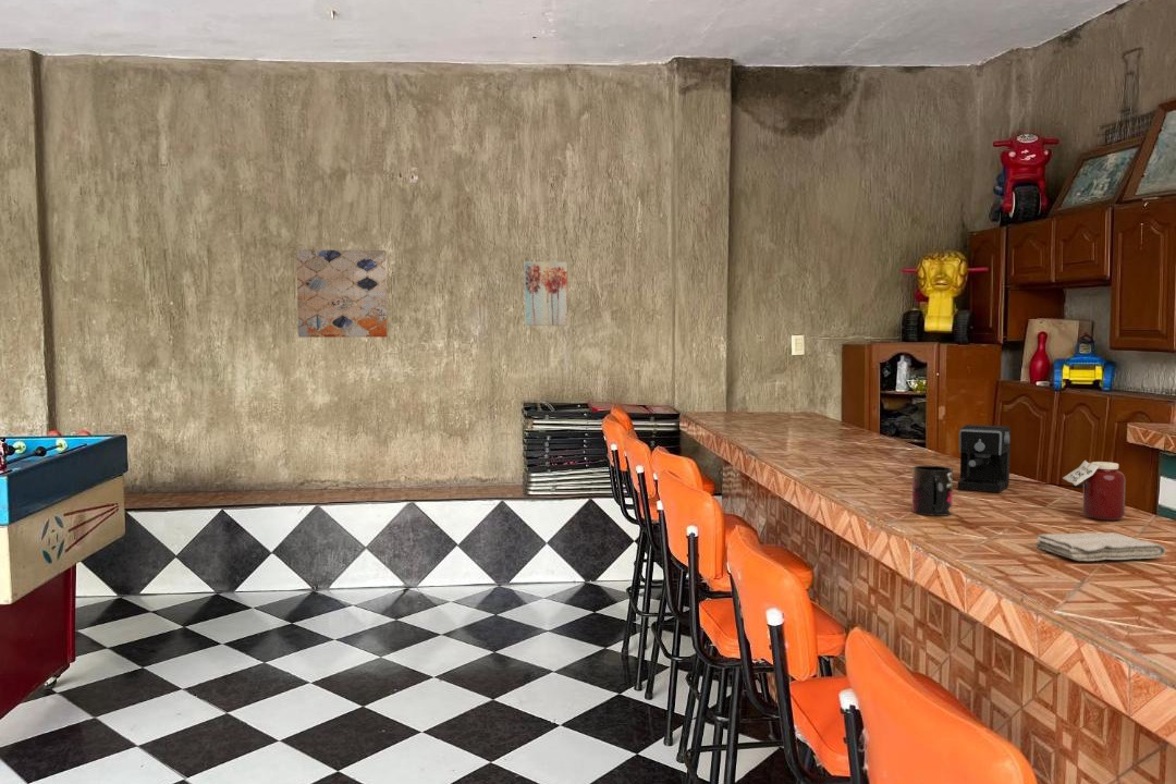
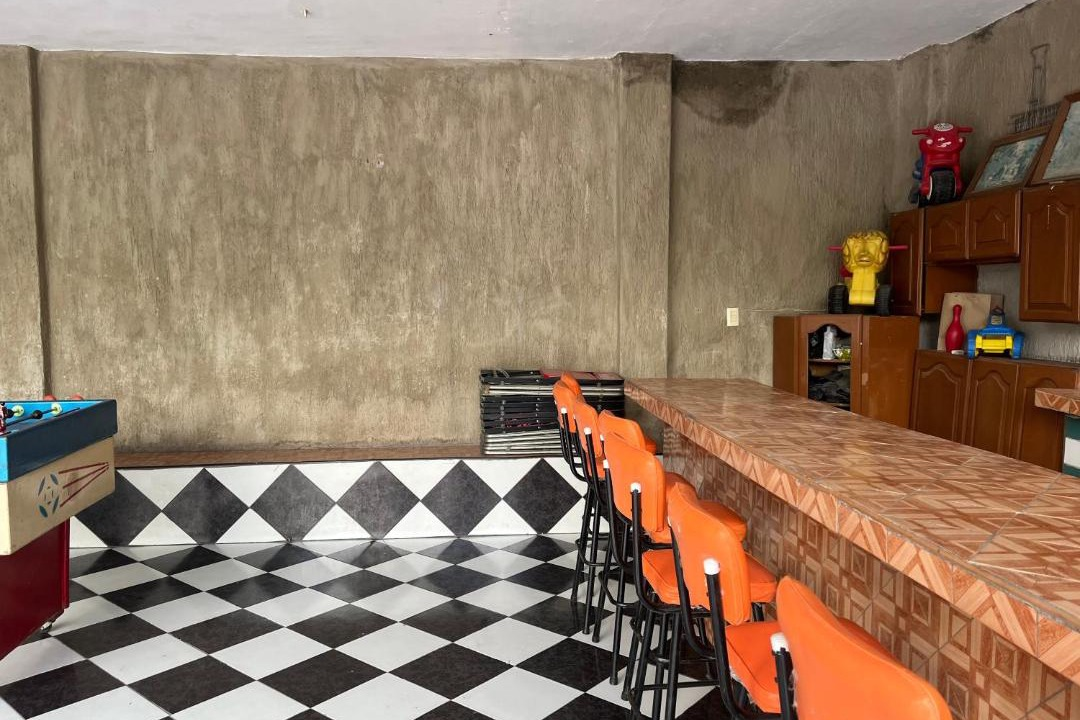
- wall art (342, 293)
- coffee maker (1008, 458)
- mug (933, 491)
- washcloth (1097, 544)
- jar (1095, 489)
- wall art (546, 293)
